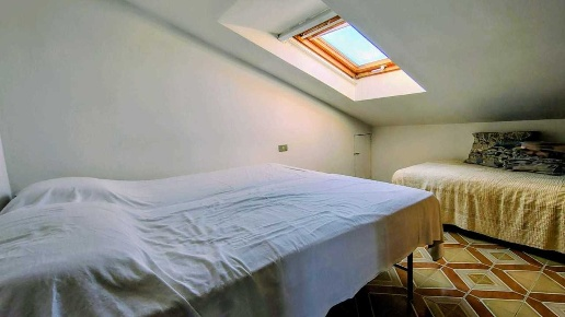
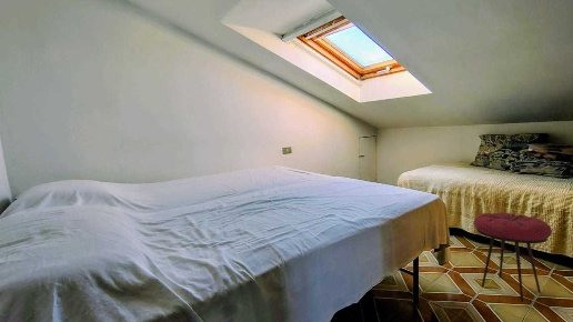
+ stool (515, 252)
